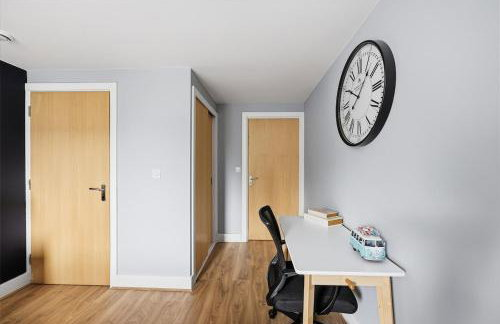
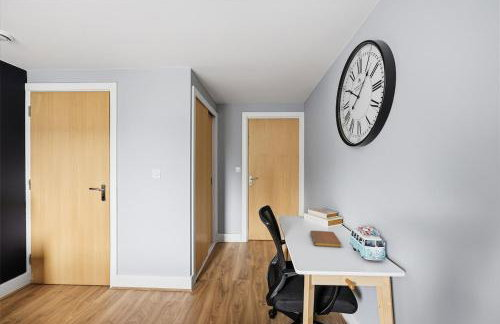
+ notebook (324, 238)
